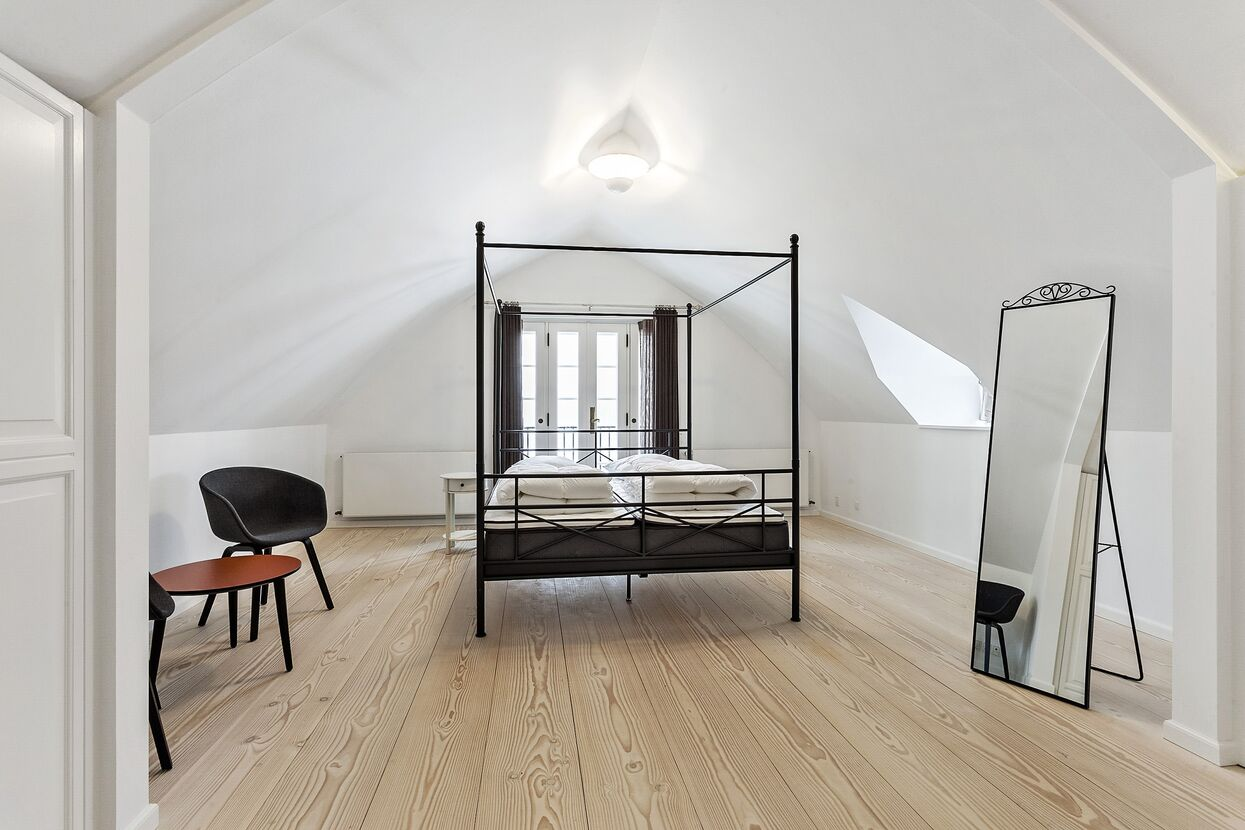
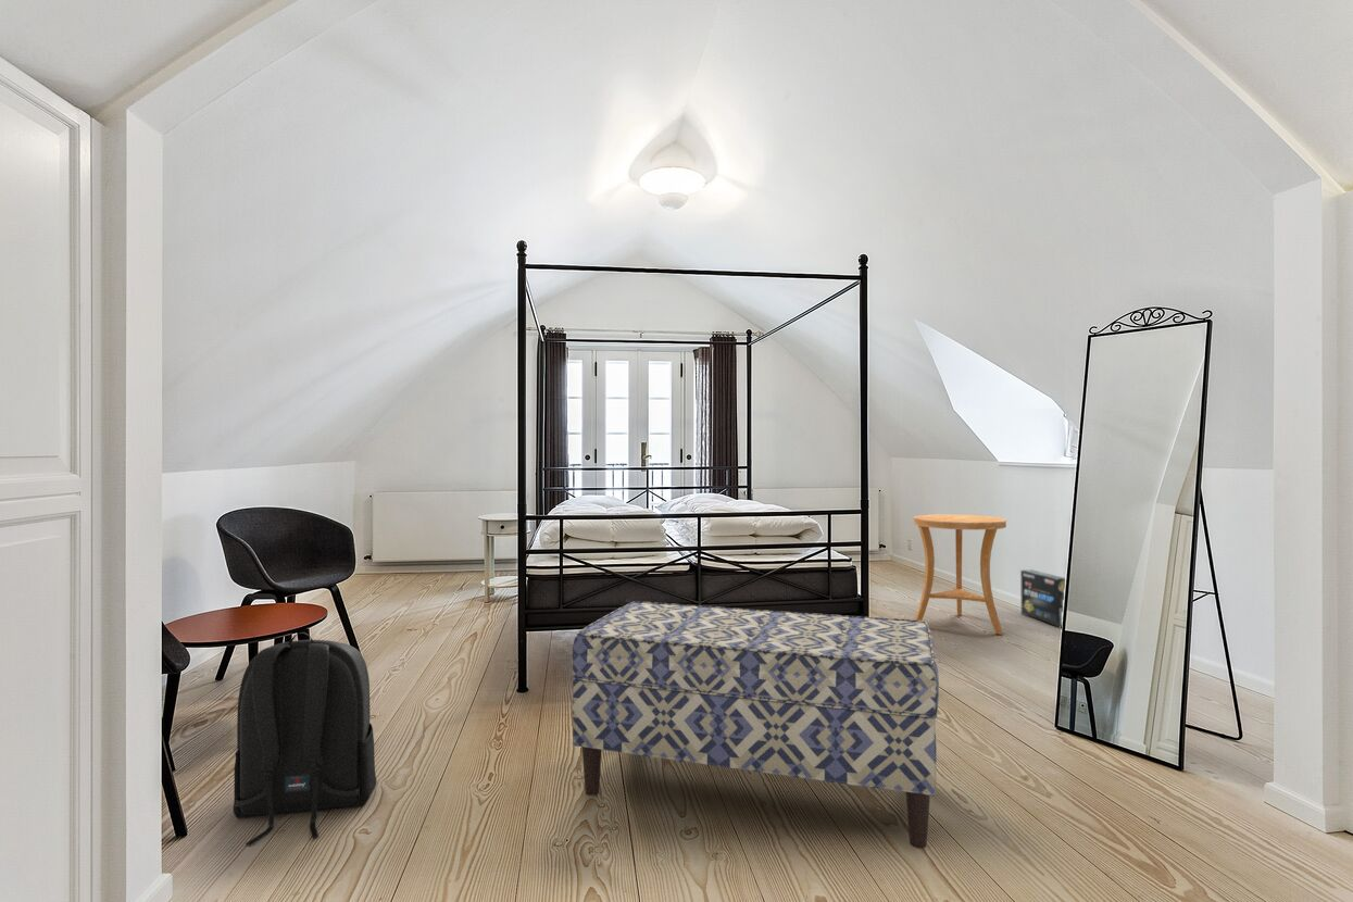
+ backpack (303, 719)
+ side table (959, 571)
+ bench (756, 705)
+ box (1043, 597)
